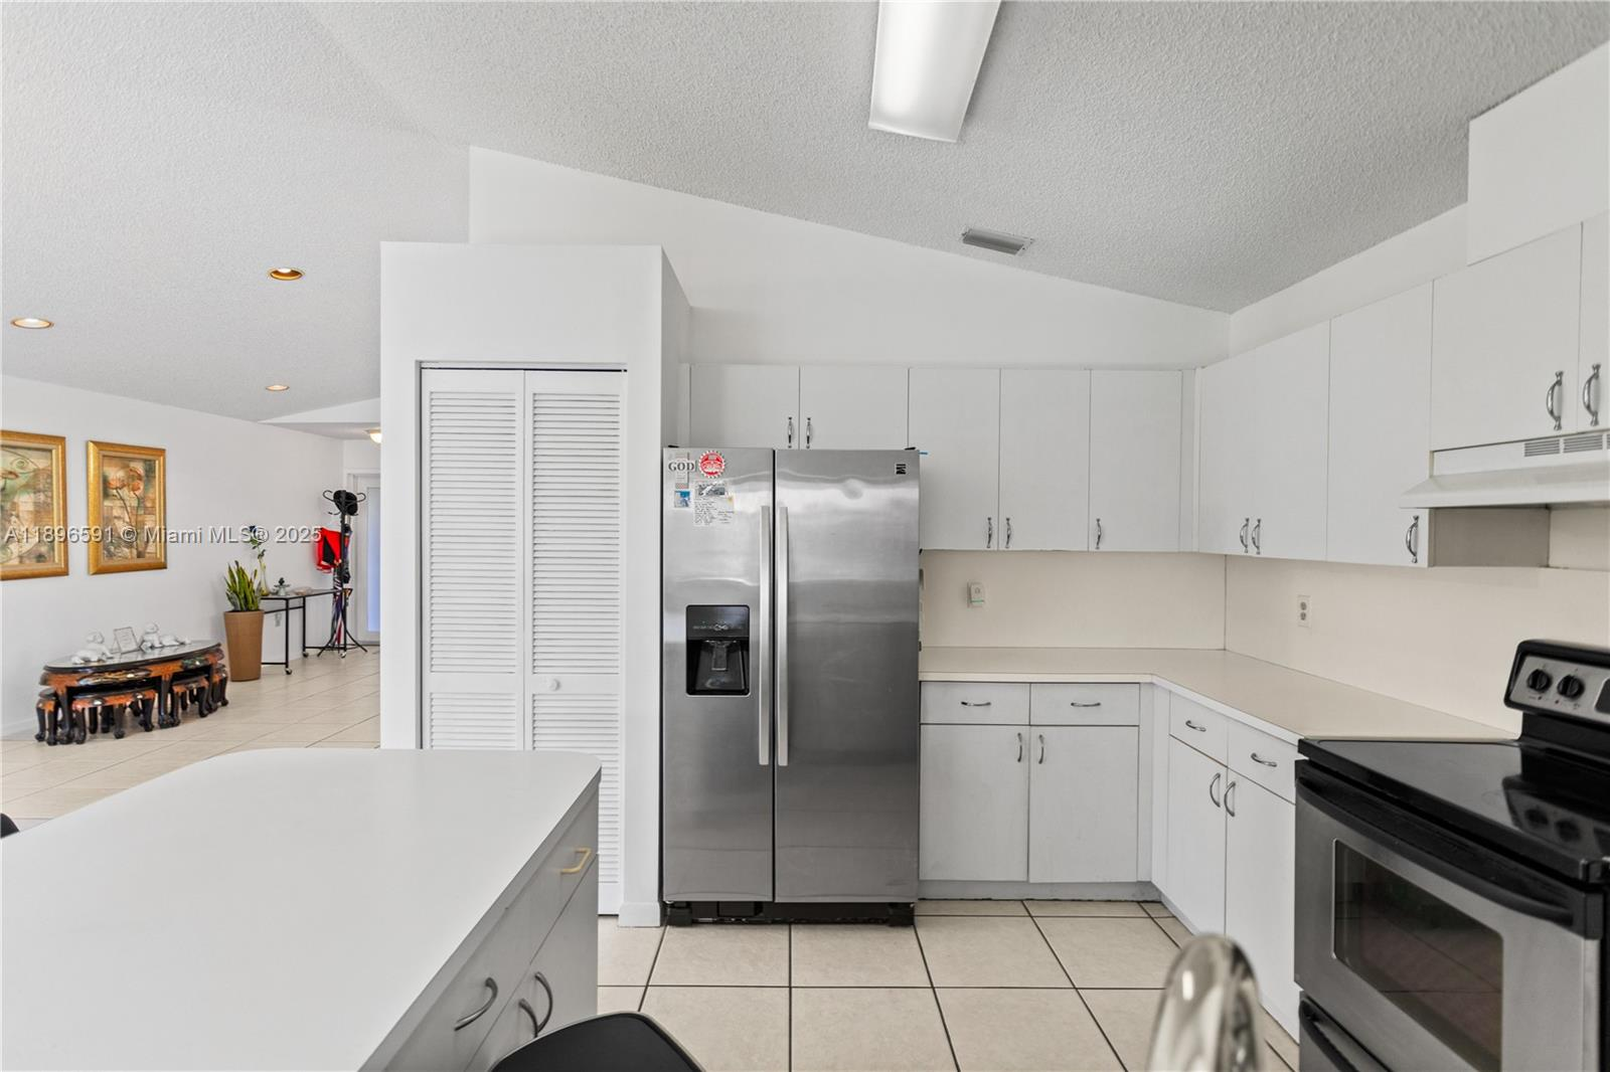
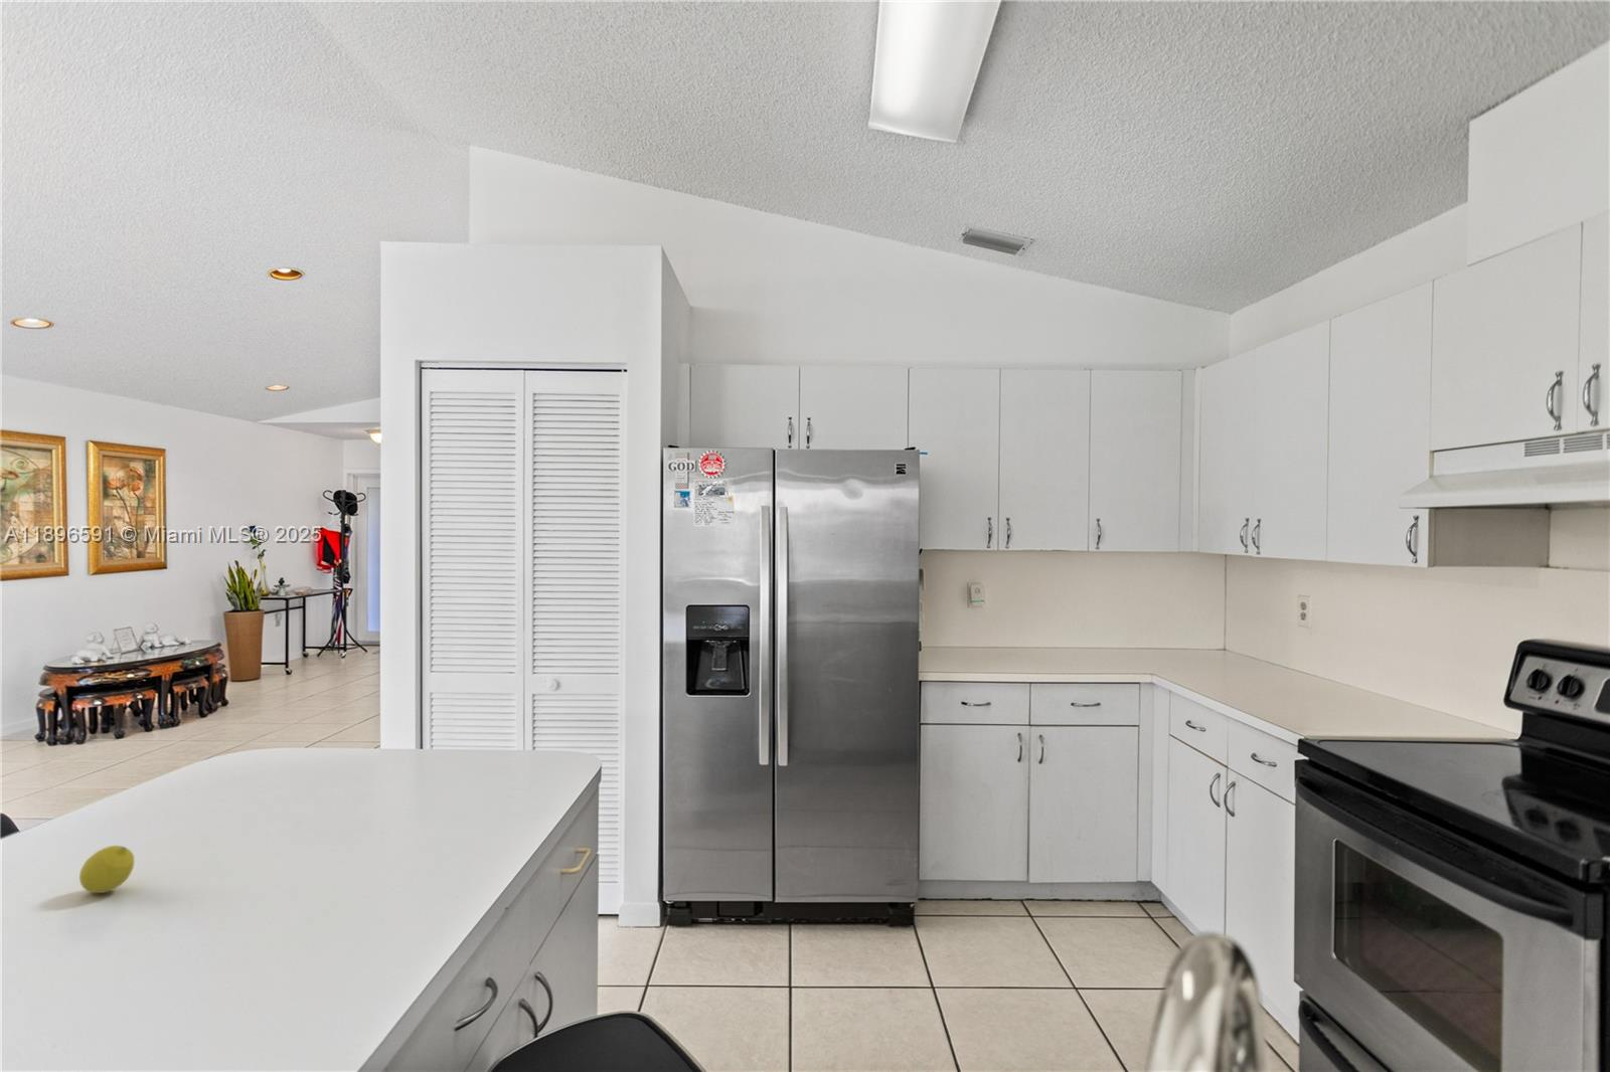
+ fruit (107, 869)
